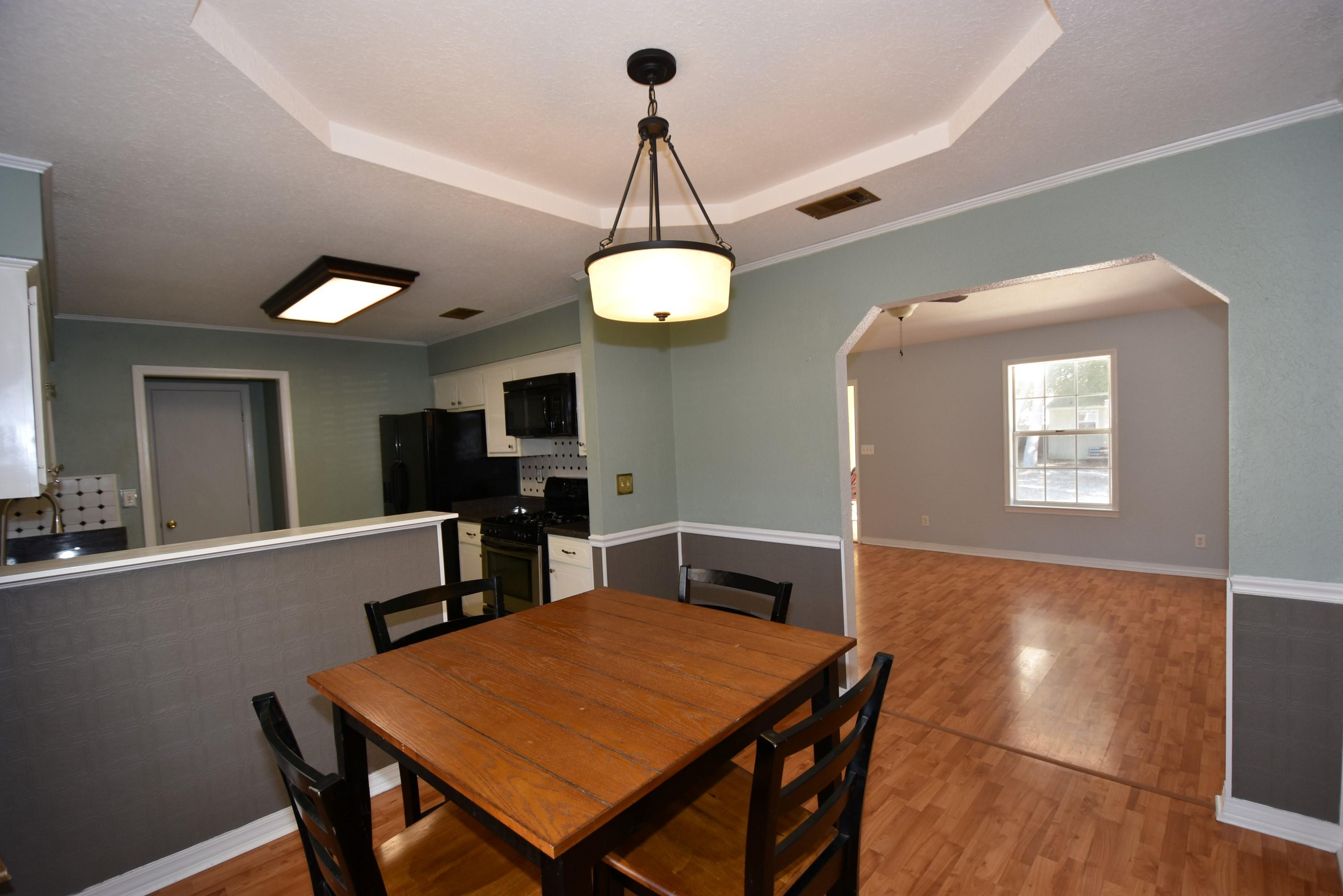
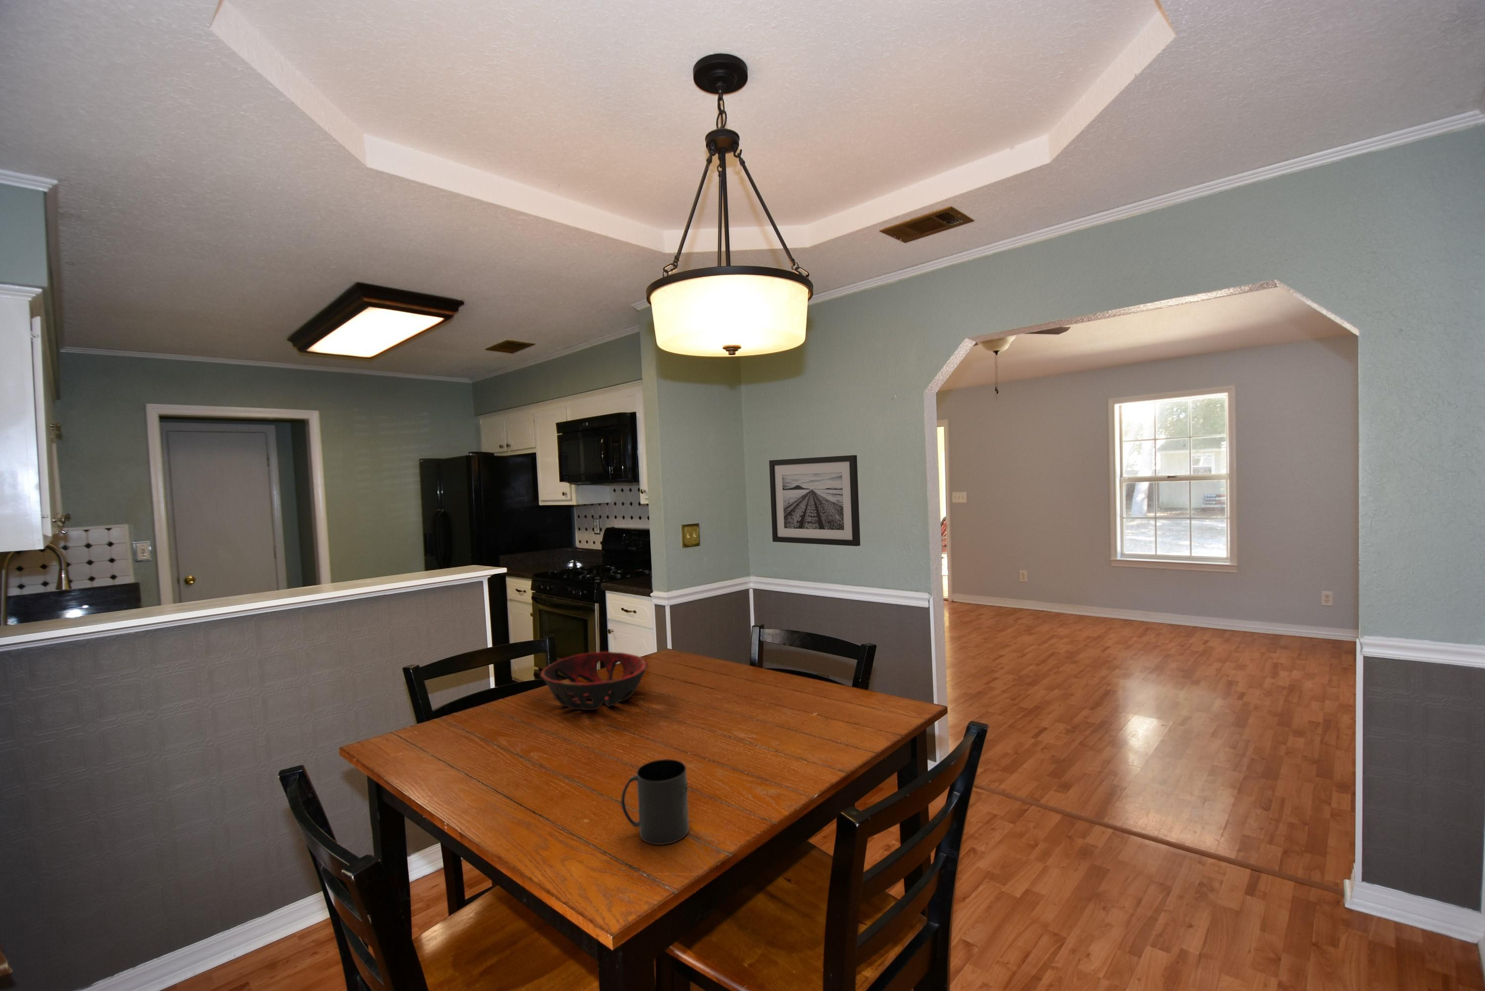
+ mug (655, 801)
+ decorative bowl (596, 682)
+ wall art (812, 500)
